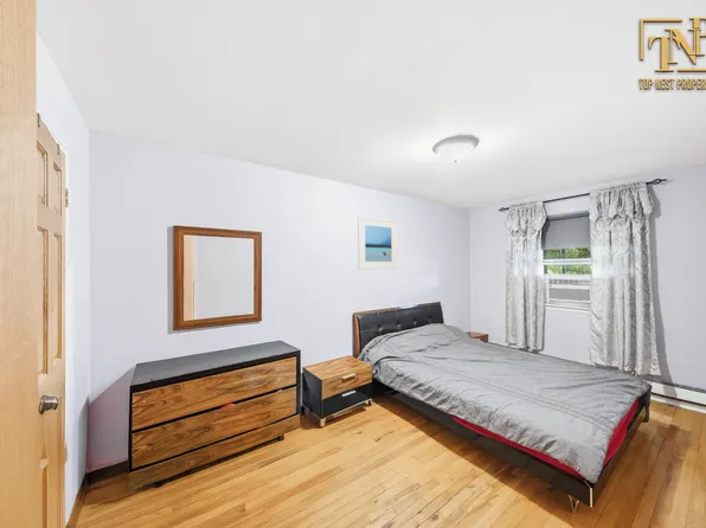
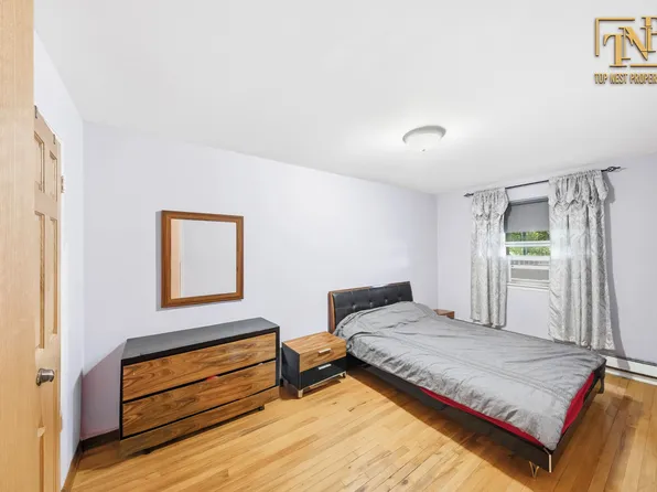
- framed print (378, 244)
